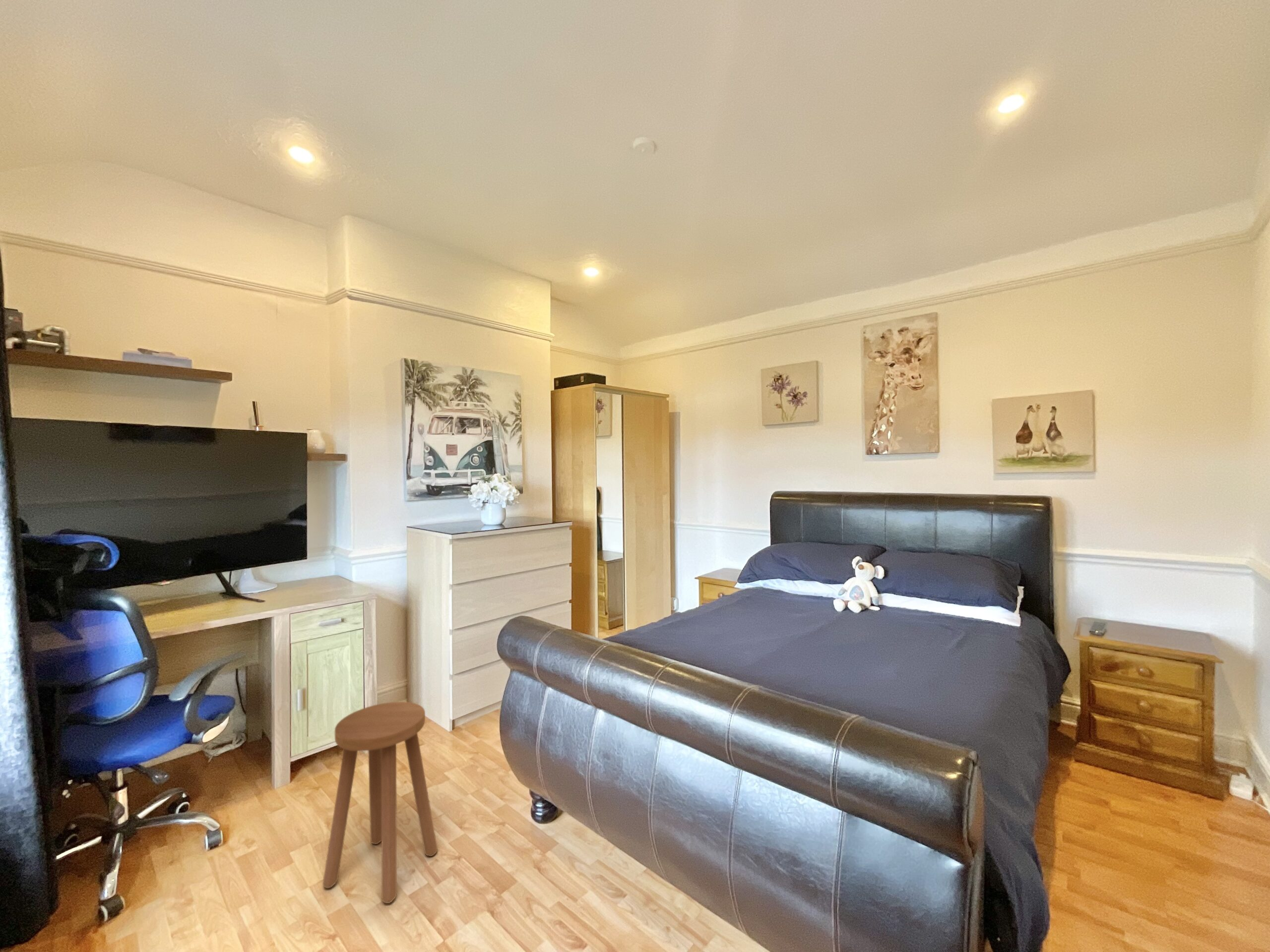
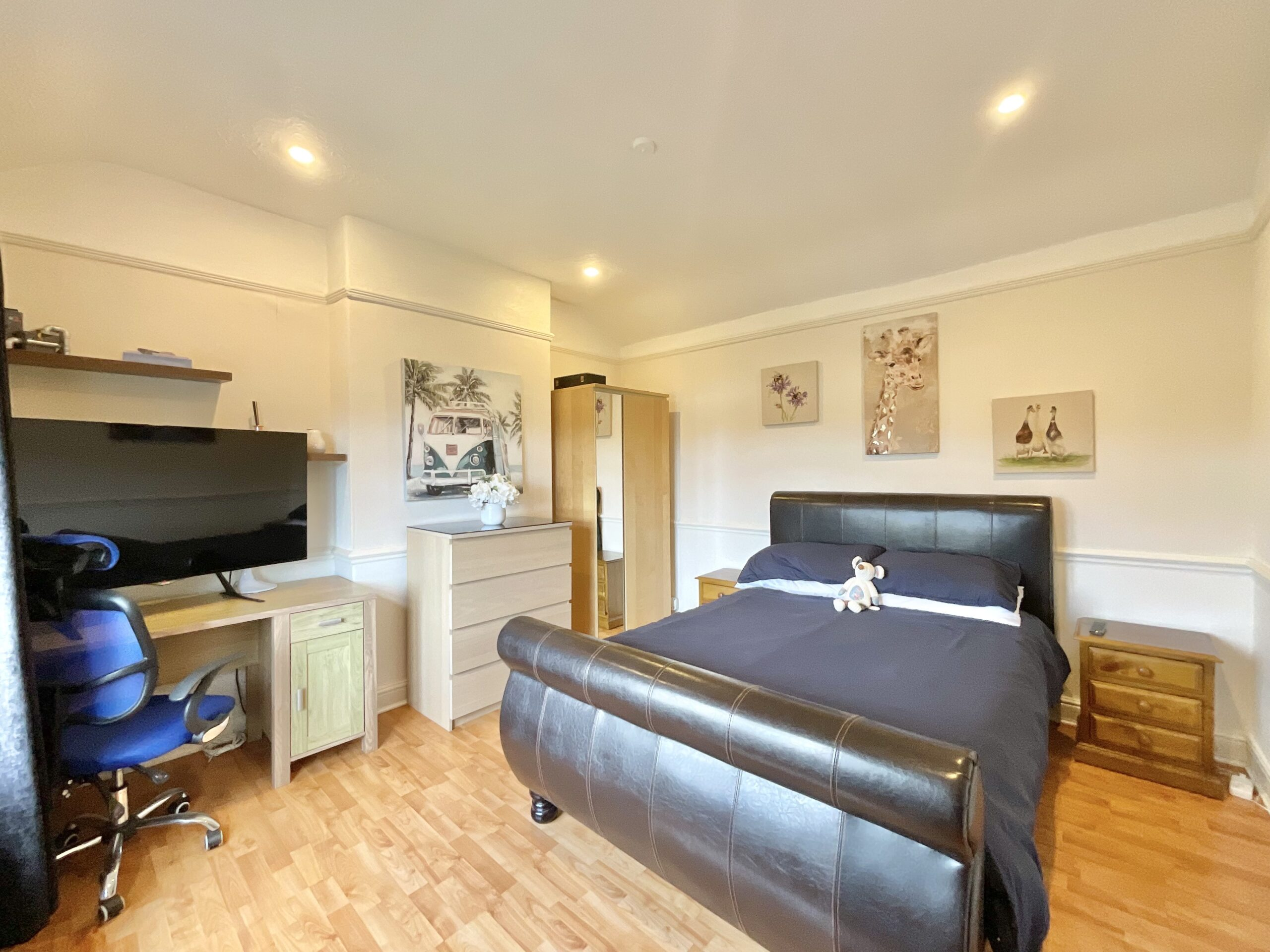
- stool (382, 794)
